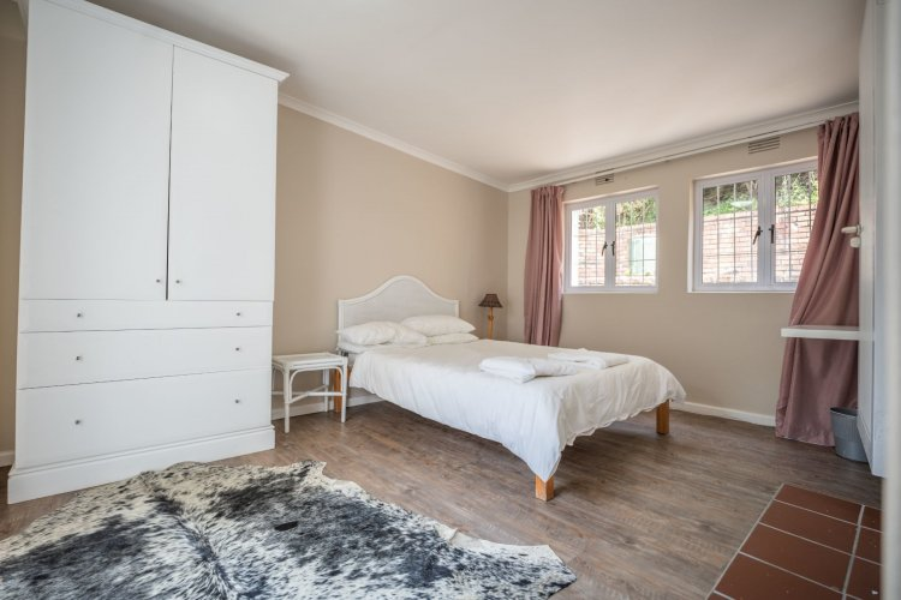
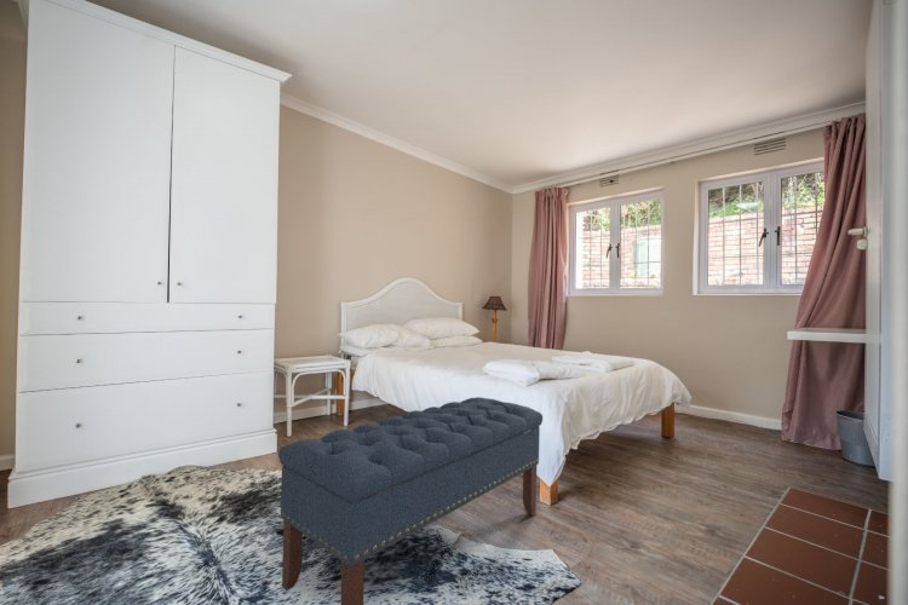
+ bench (430, 482)
